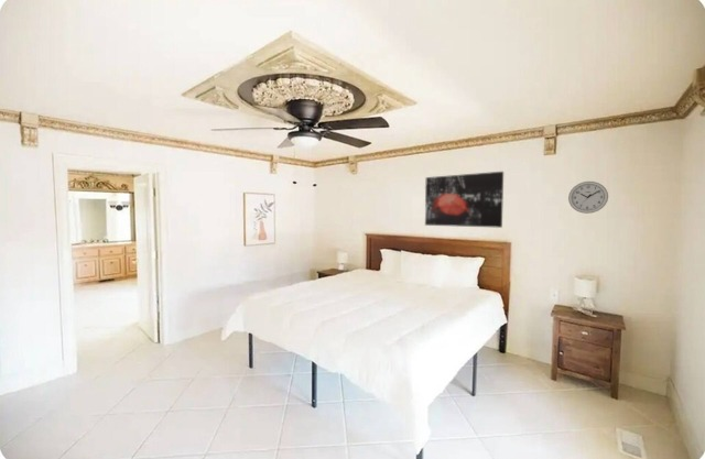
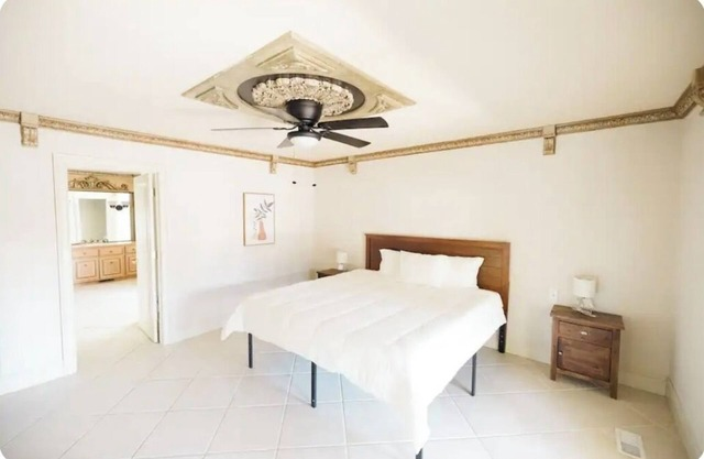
- wall art (460, 200)
- wall clock (587, 197)
